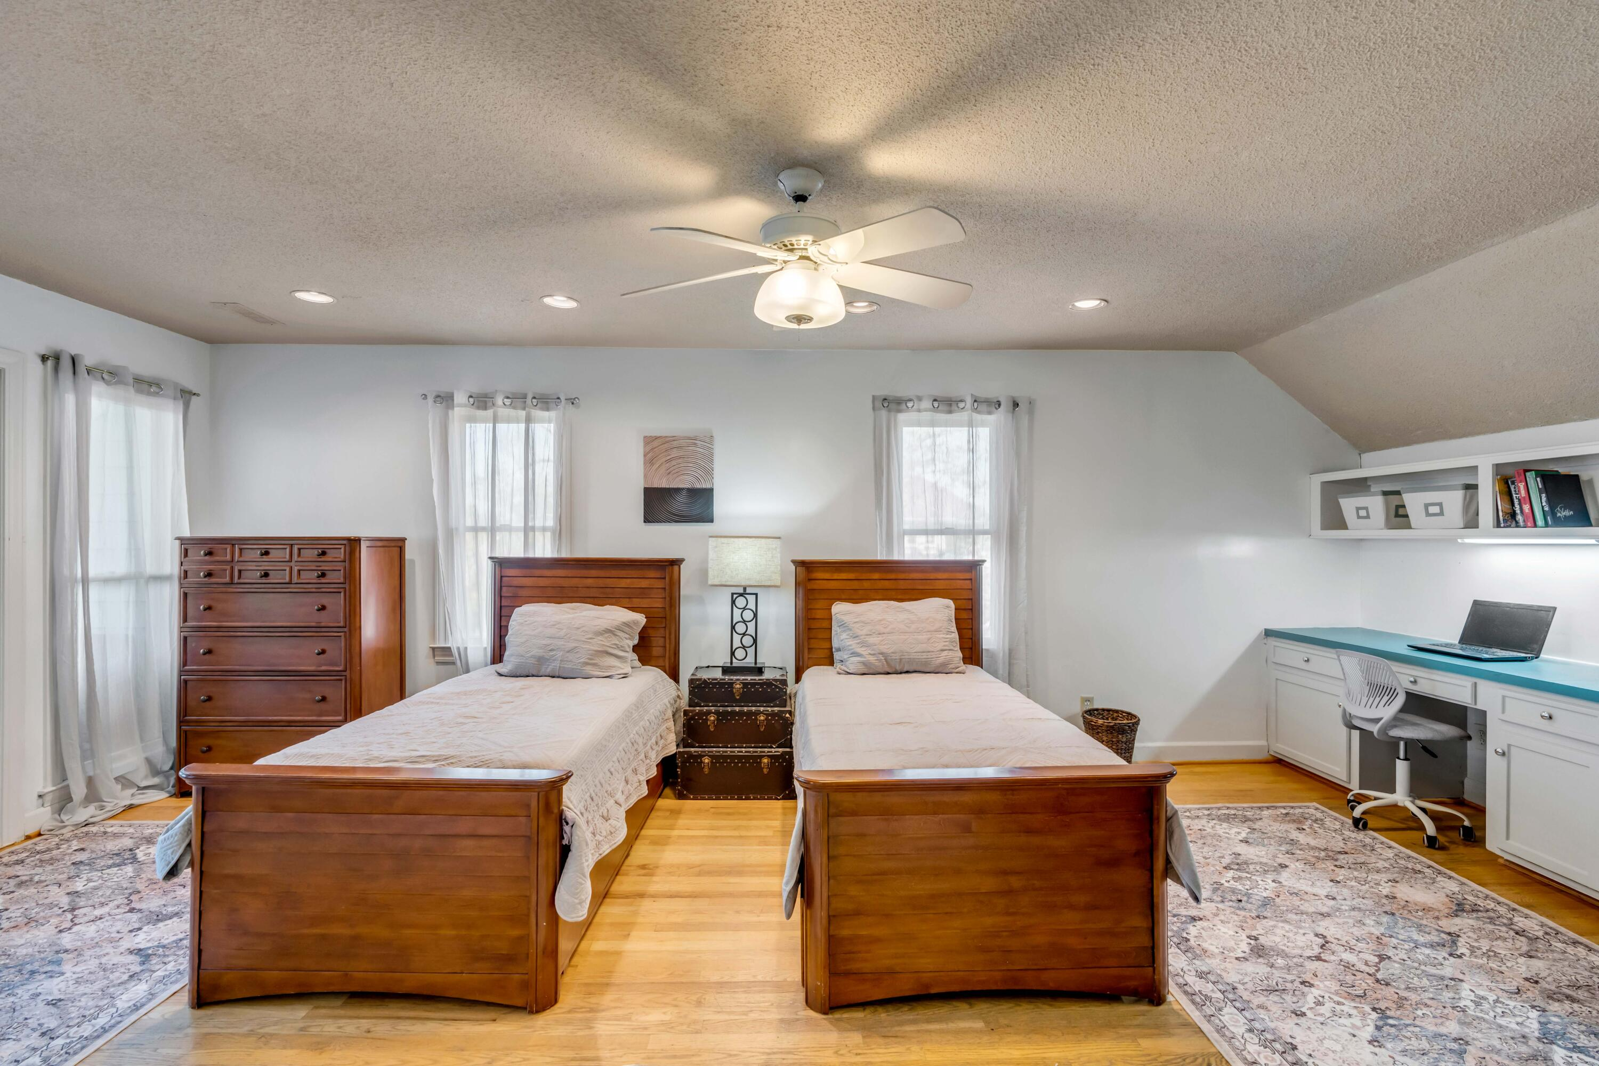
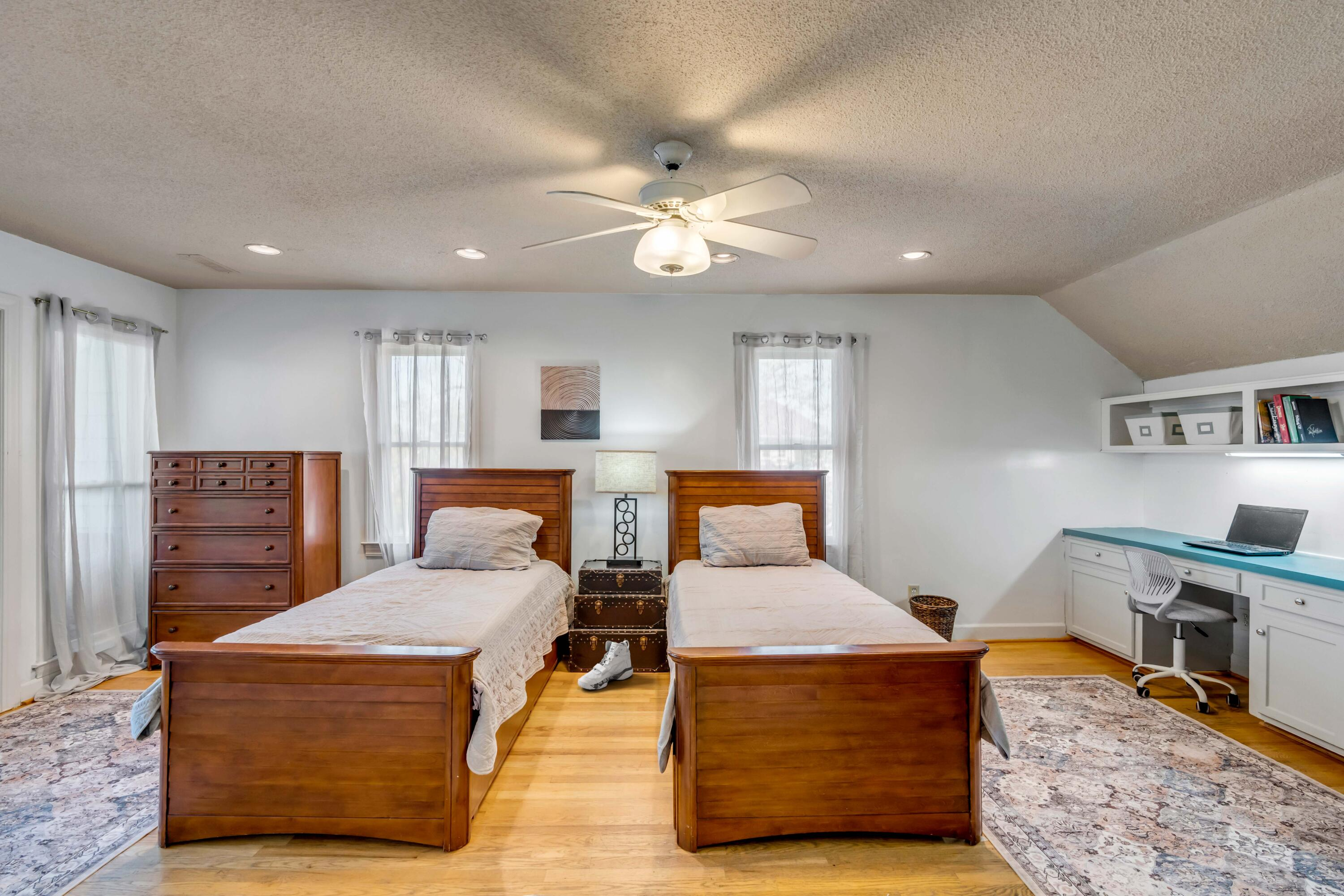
+ sneaker (606, 663)
